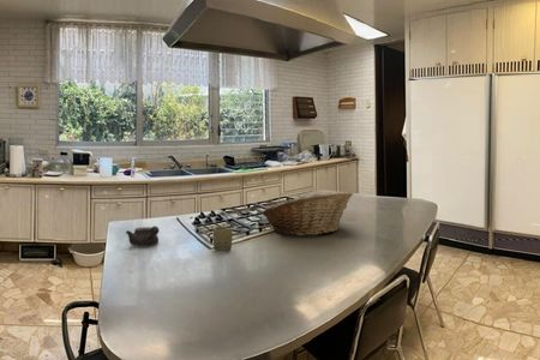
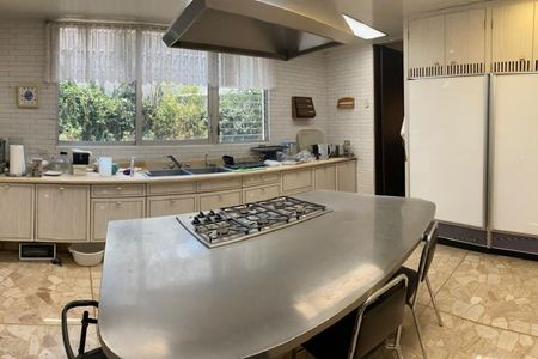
- fruit basket (308, 210)
- teapot (145, 235)
- cup (222, 239)
